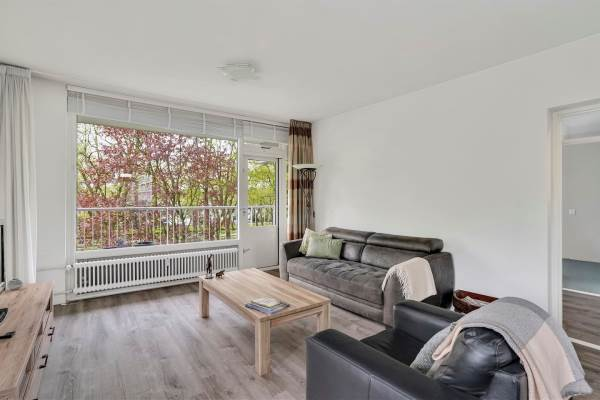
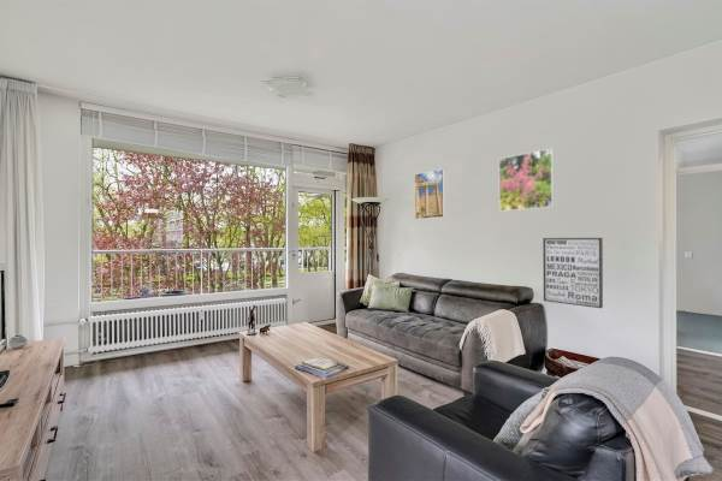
+ wall art (570, 271)
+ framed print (428, 195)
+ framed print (525, 182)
